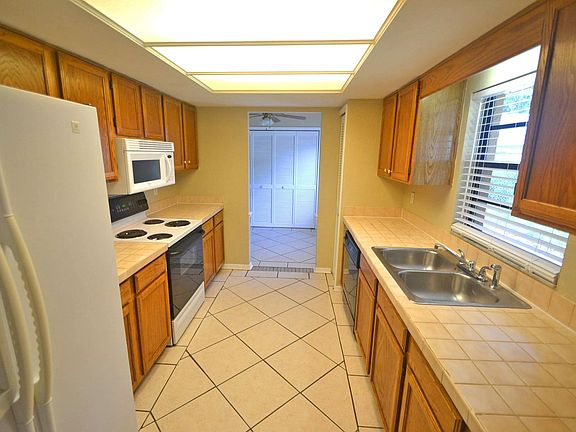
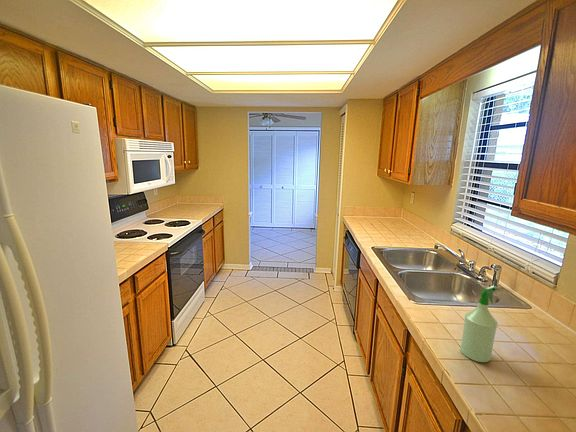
+ spray bottle (480, 322)
